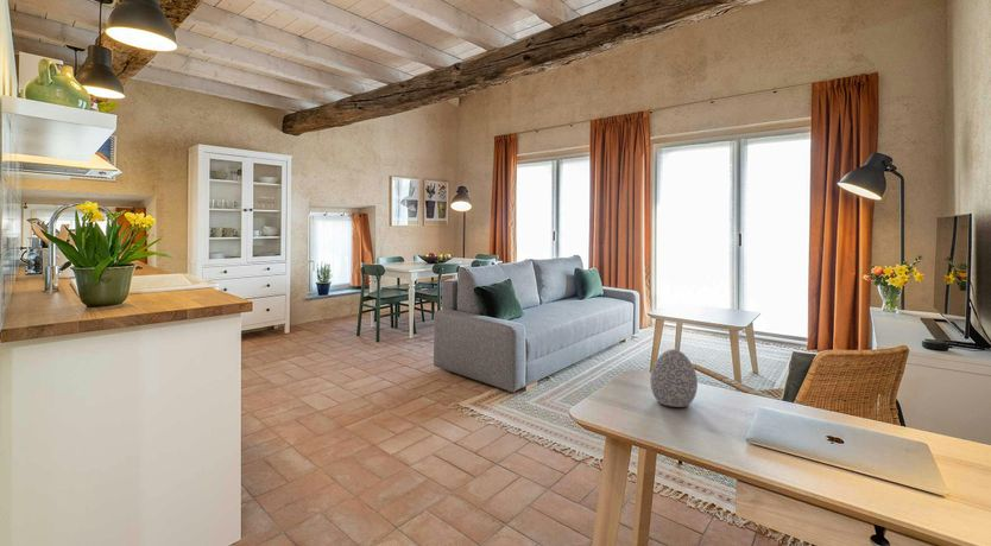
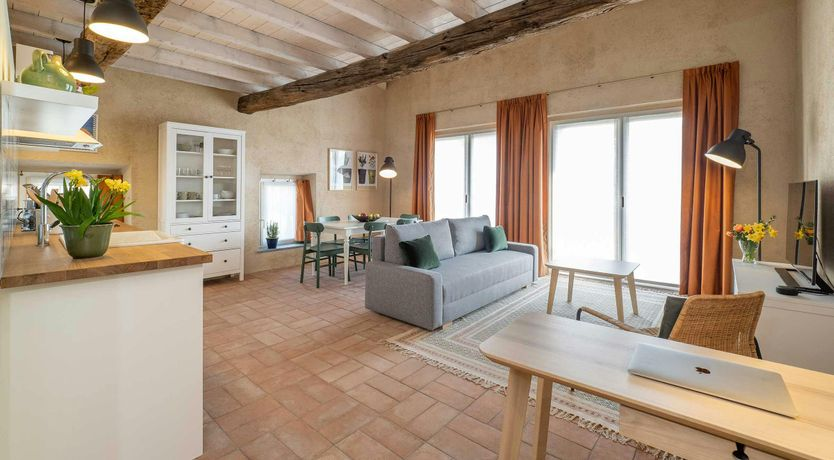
- decorative egg (673, 375)
